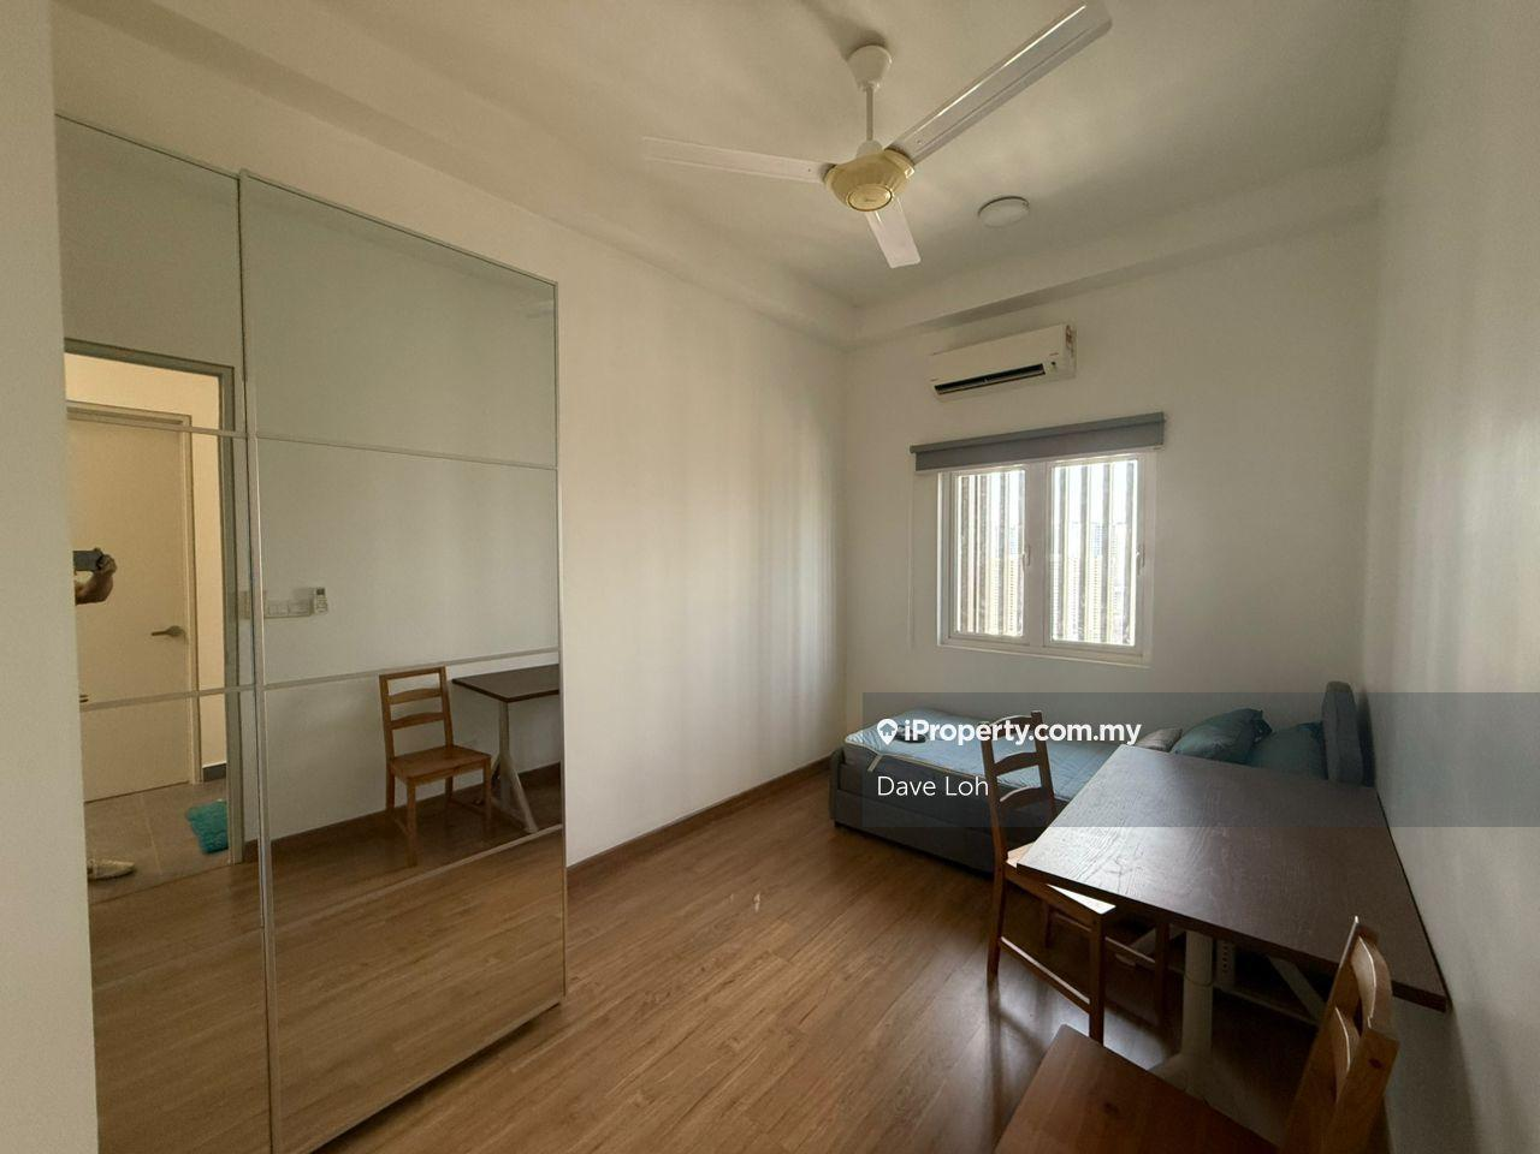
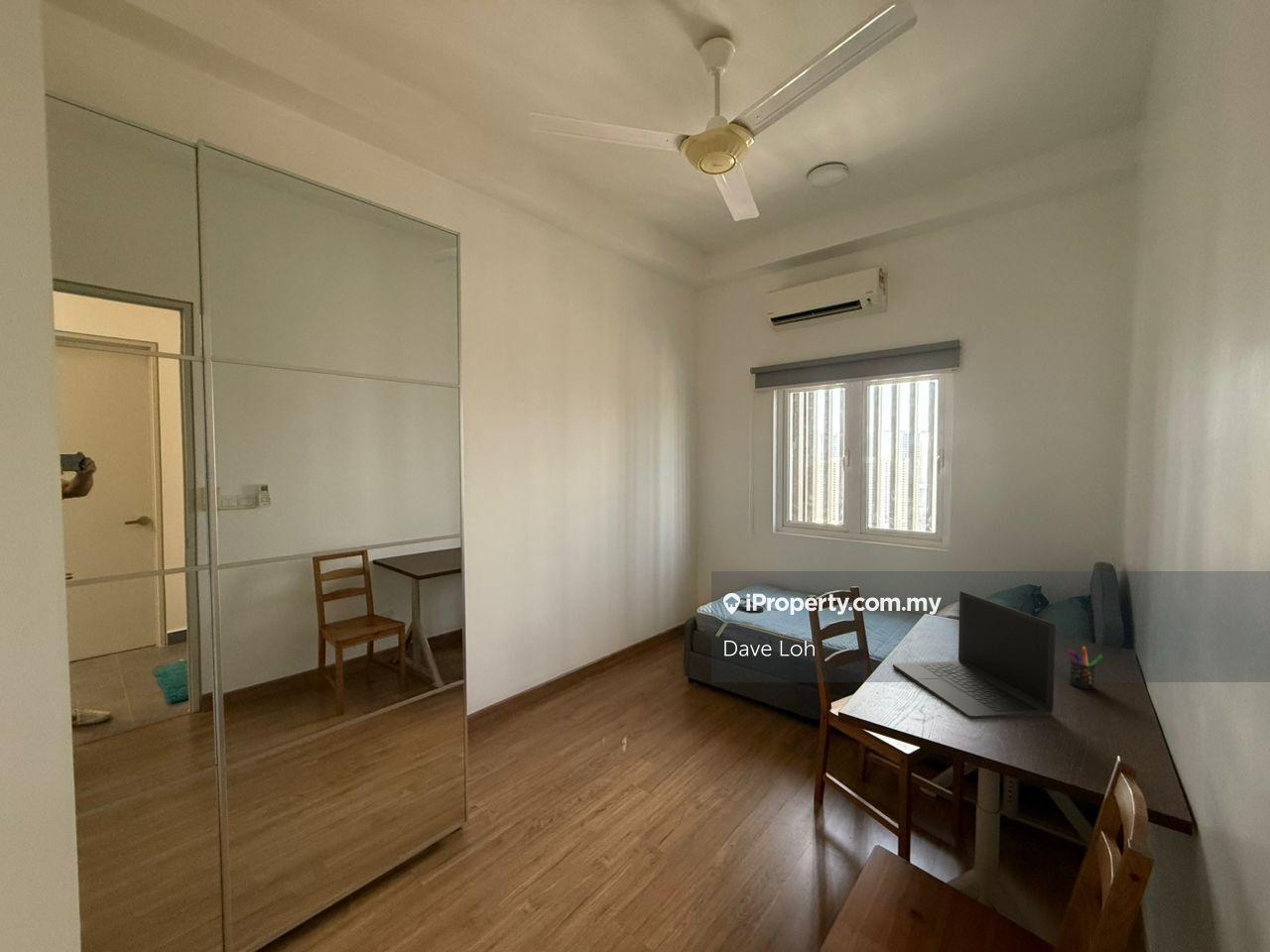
+ laptop (964, 648)
+ pen holder (1085, 666)
